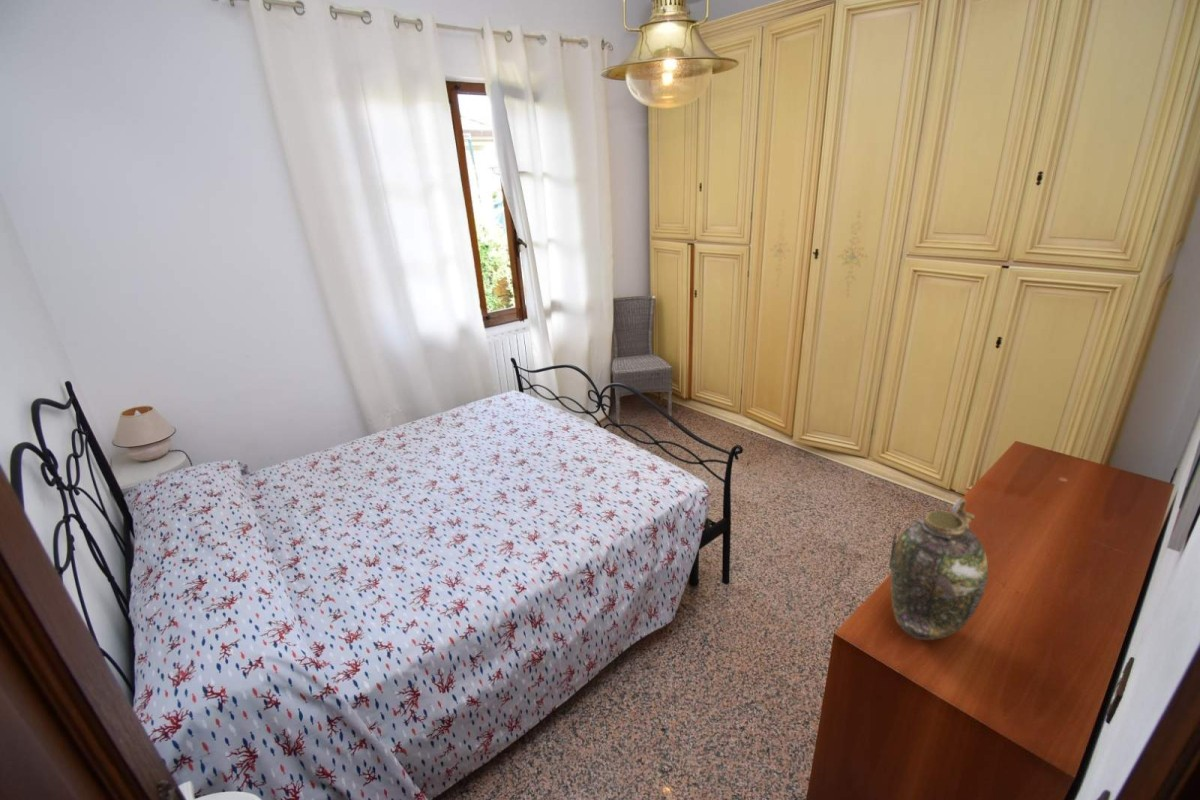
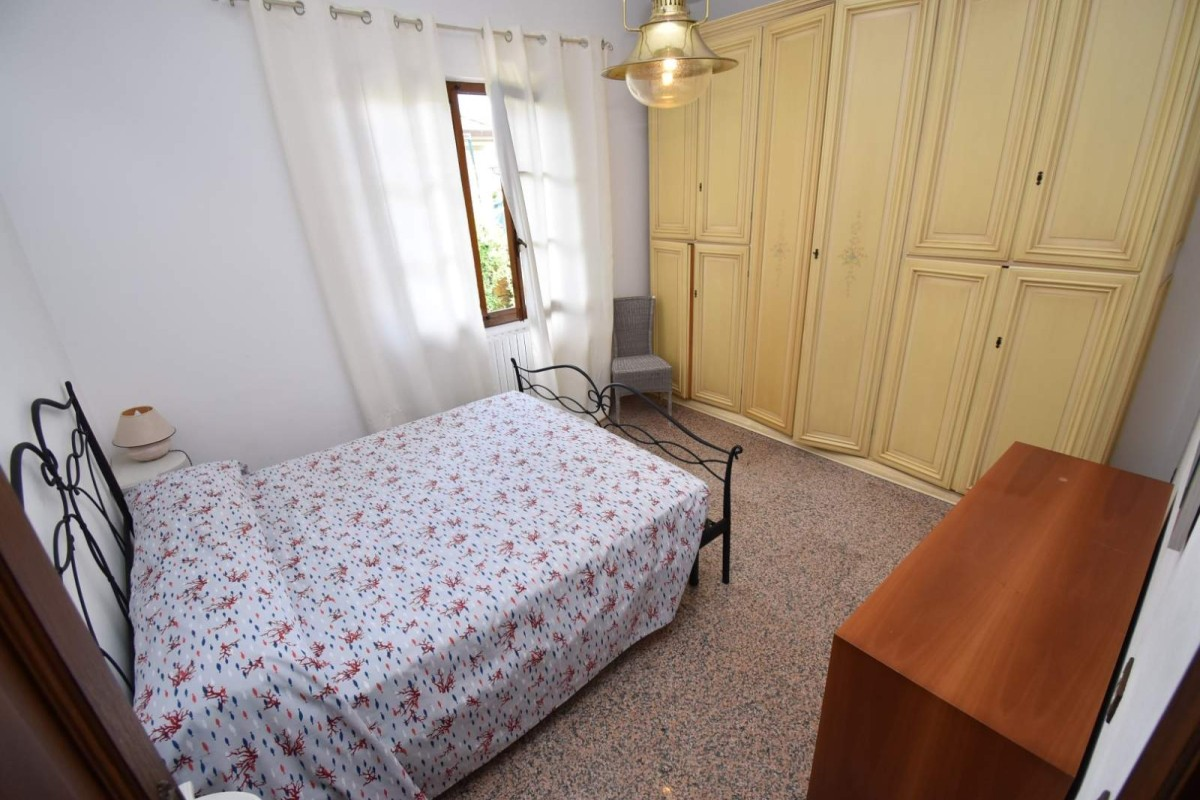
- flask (938, 569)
